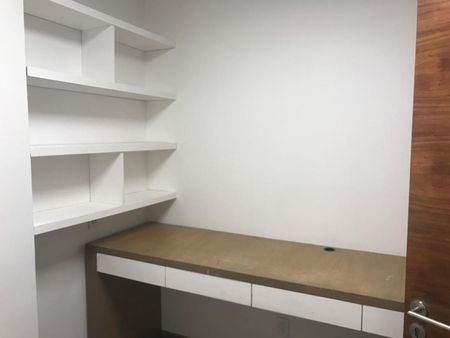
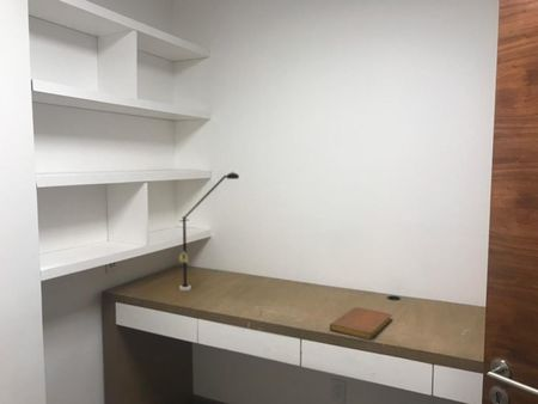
+ desk lamp (185, 233)
+ notebook (361, 322)
